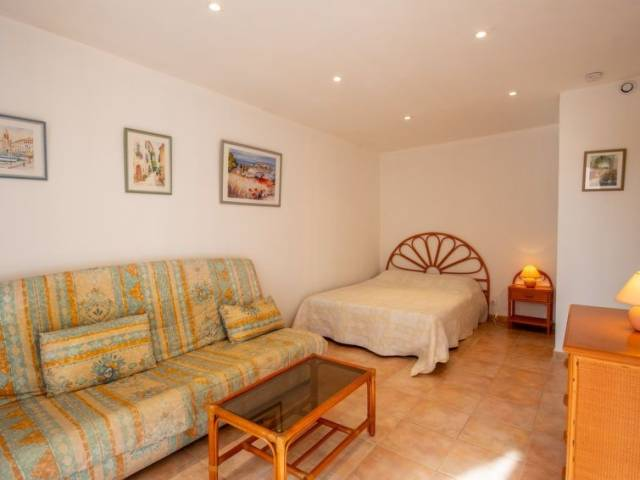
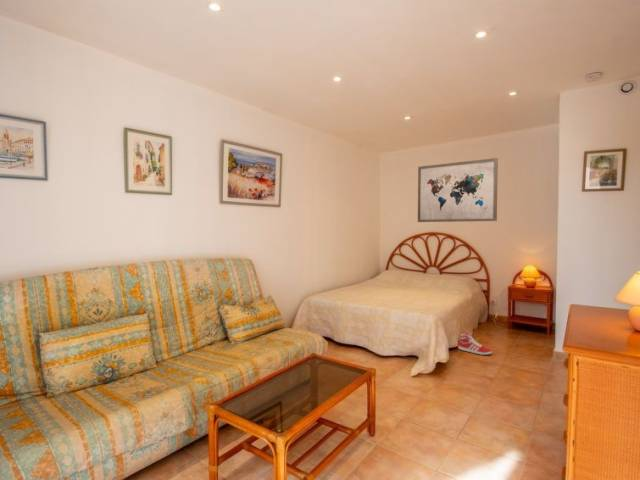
+ wall art (455, 192)
+ sneaker (474, 343)
